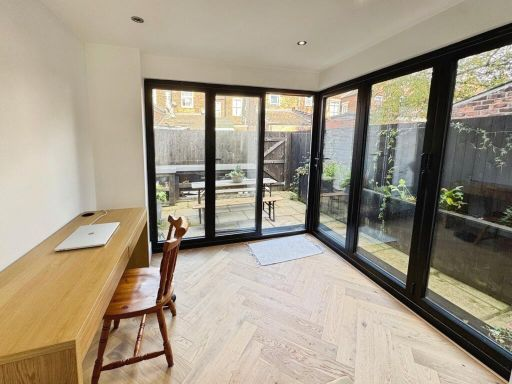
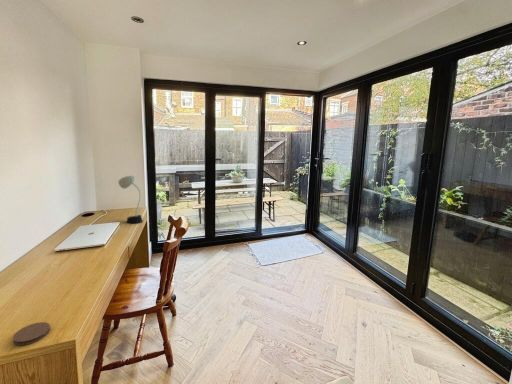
+ desk lamp (139, 198)
+ coaster (32, 333)
